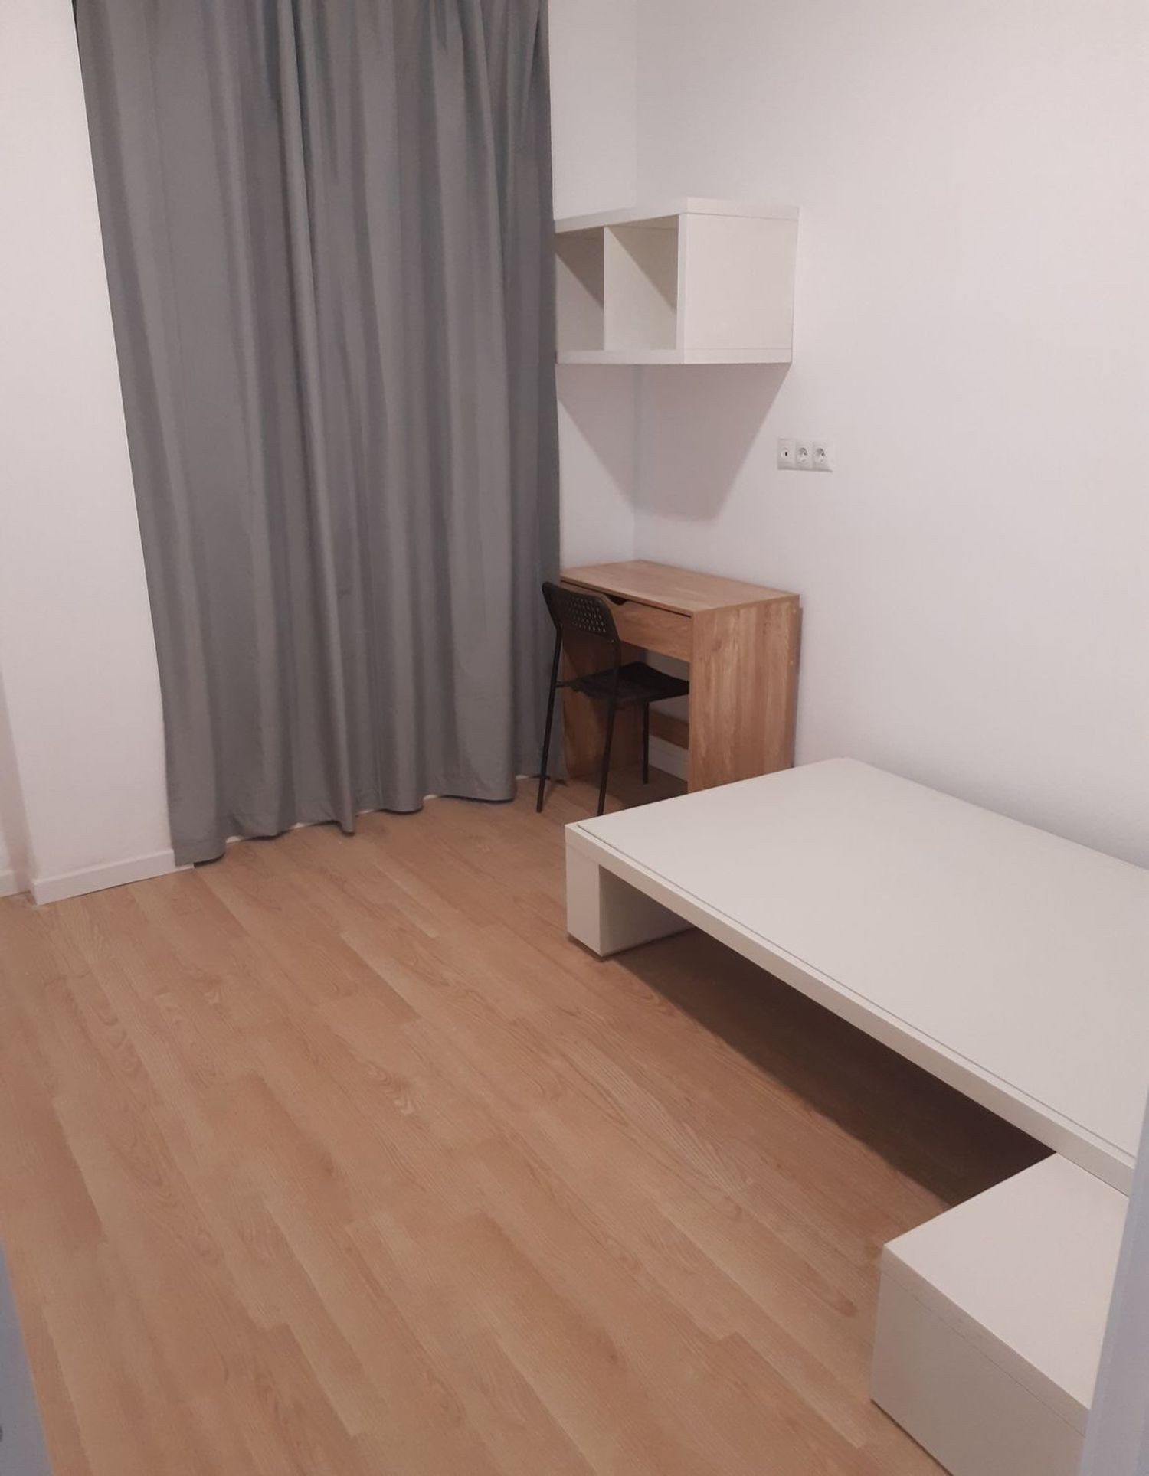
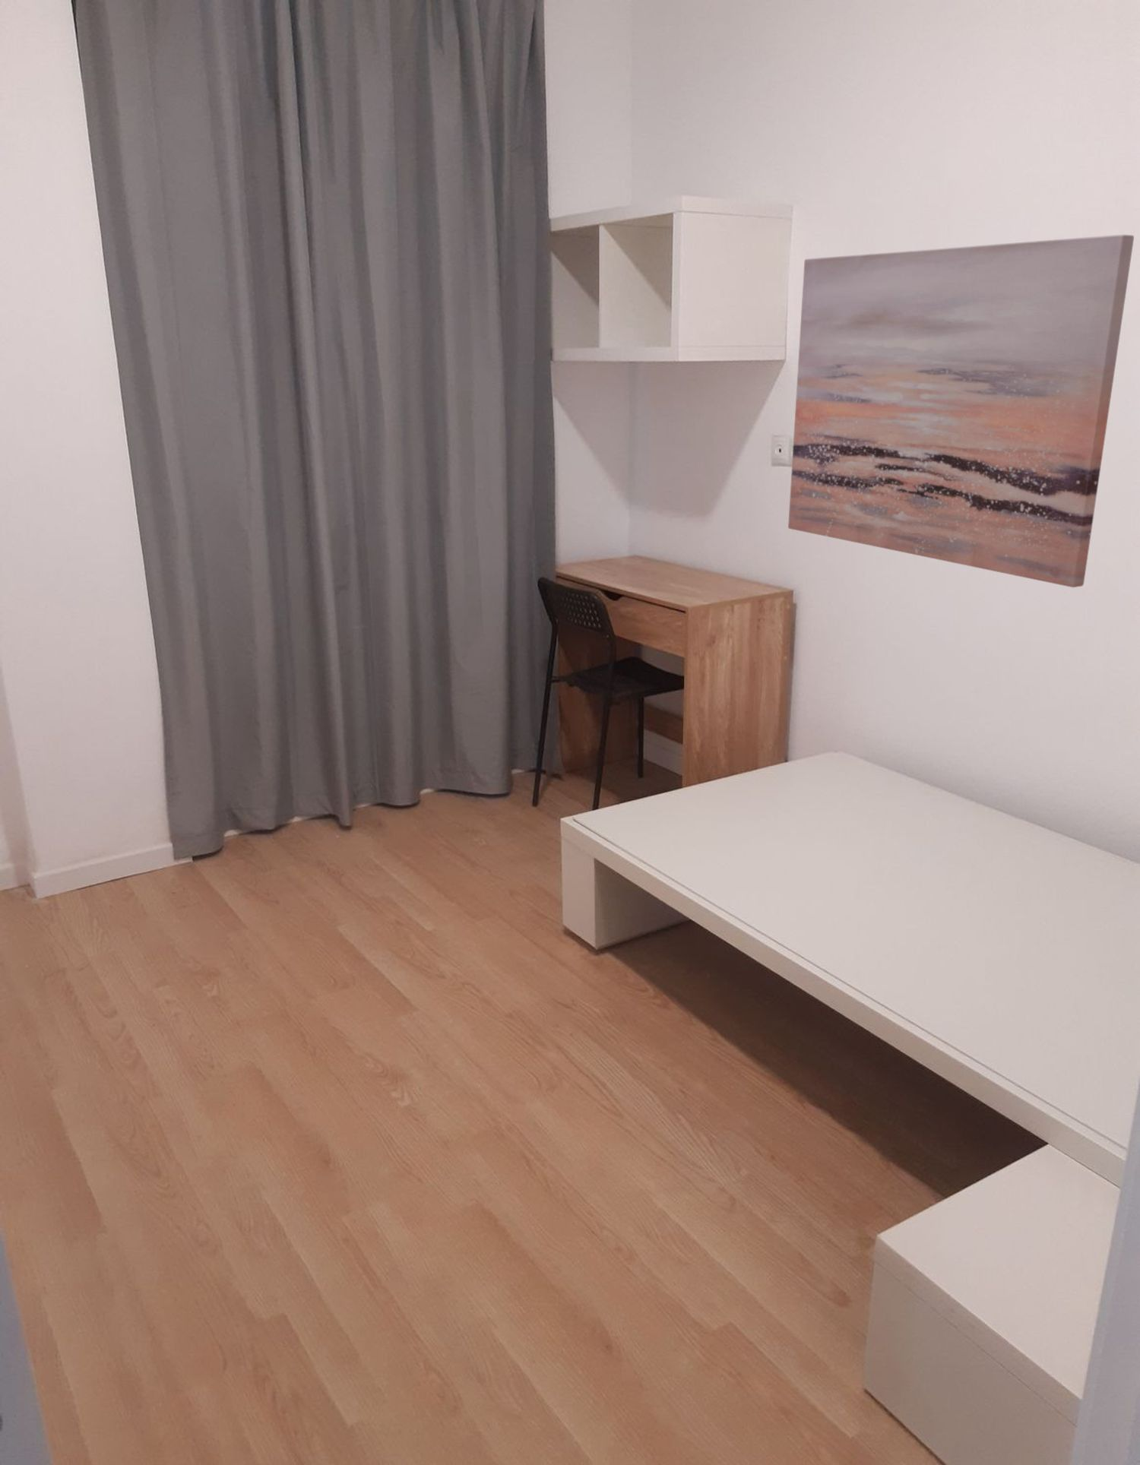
+ wall art (931, 408)
